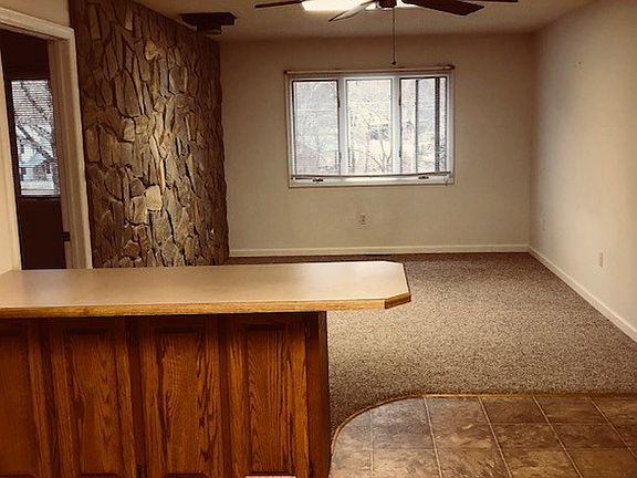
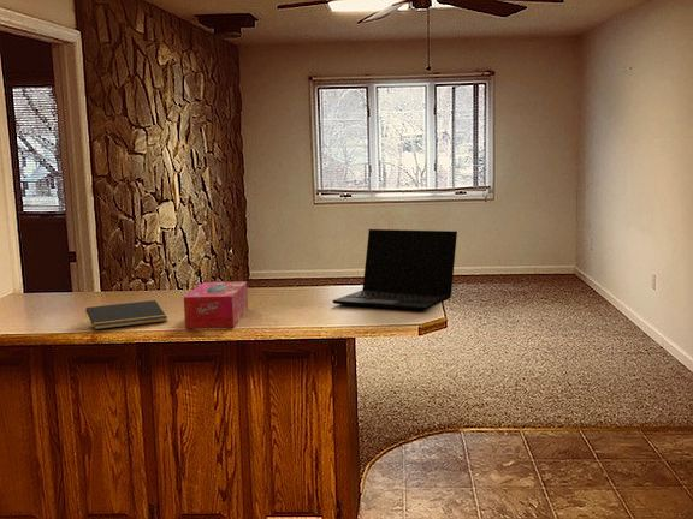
+ laptop (395, 267)
+ notepad (126, 314)
+ tissue box (217, 303)
